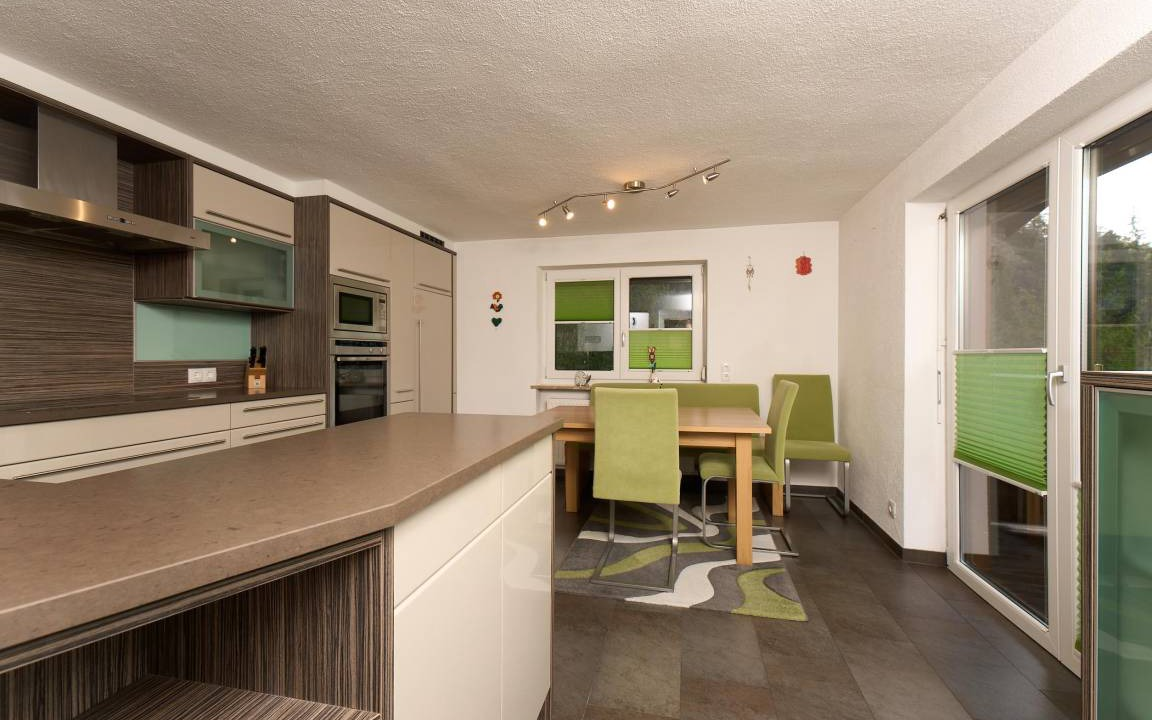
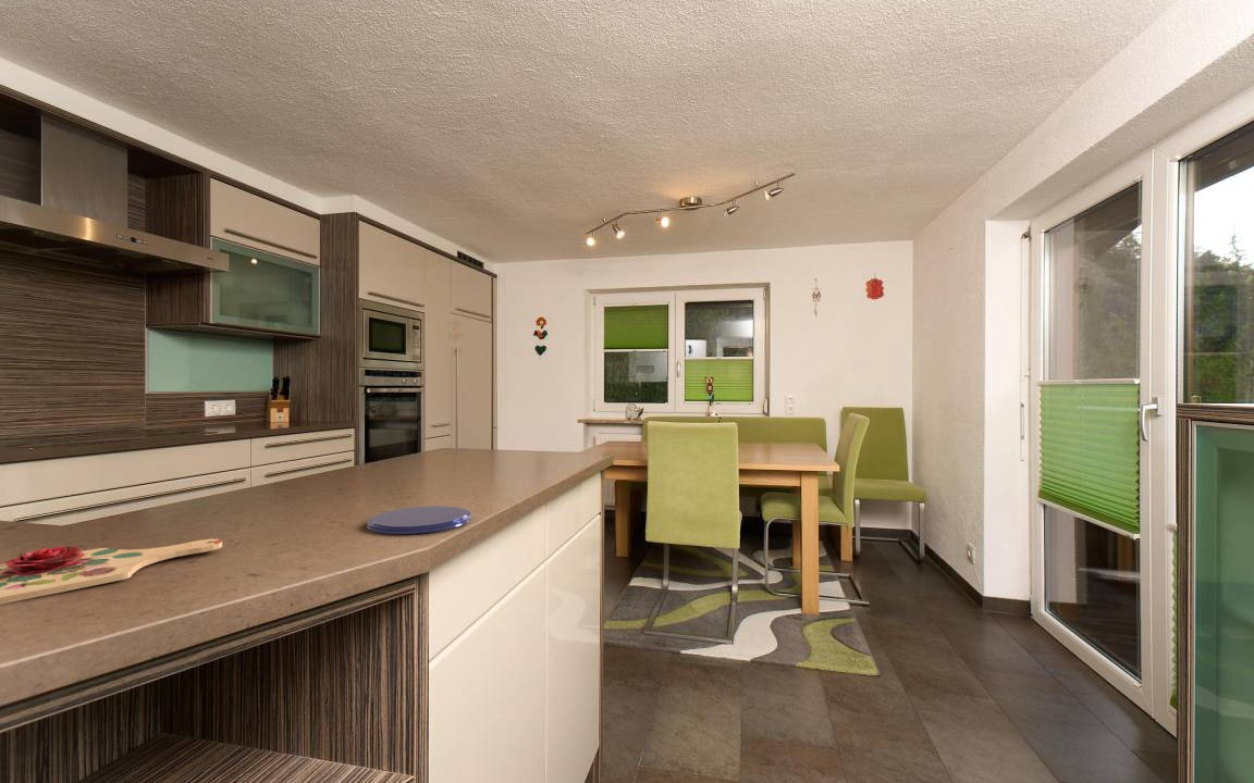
+ cutting board (101, 556)
+ saucer (420, 518)
